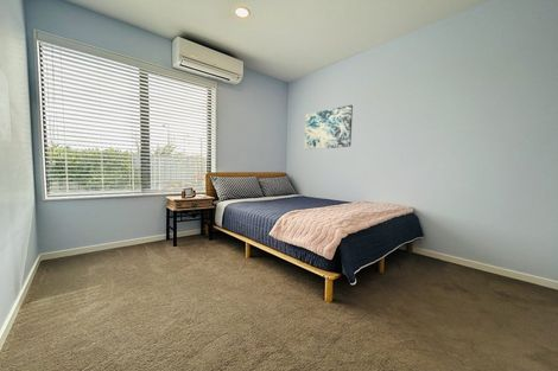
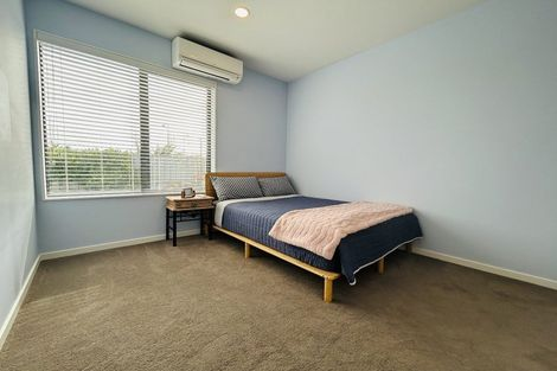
- wall art (325, 129)
